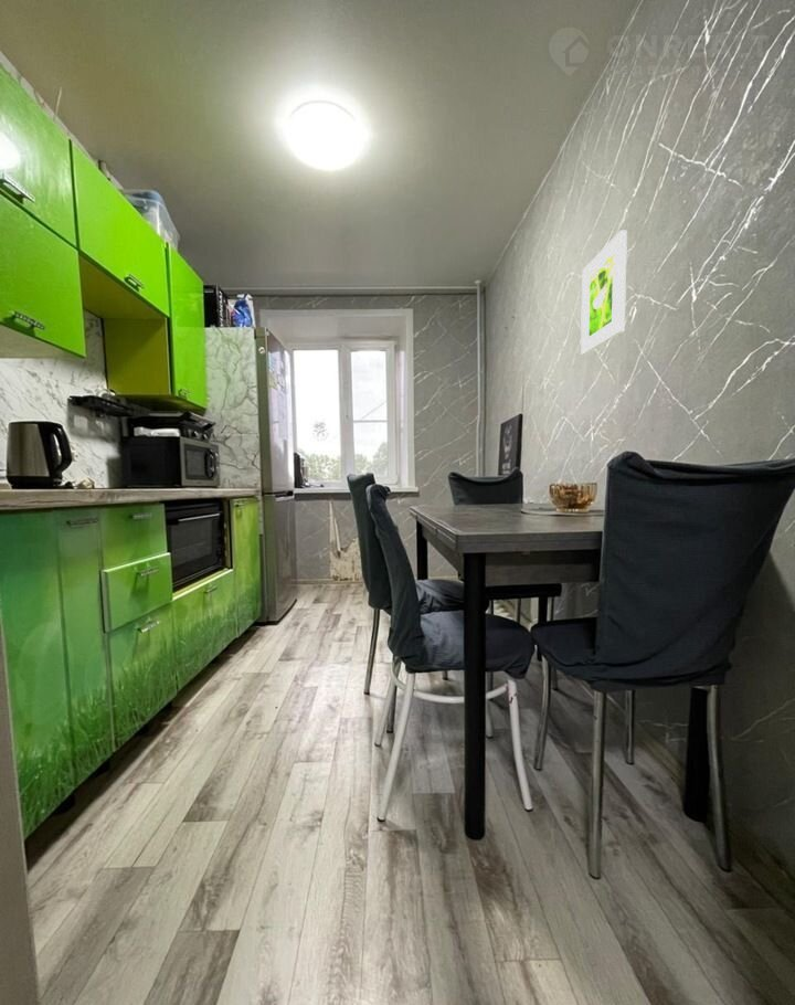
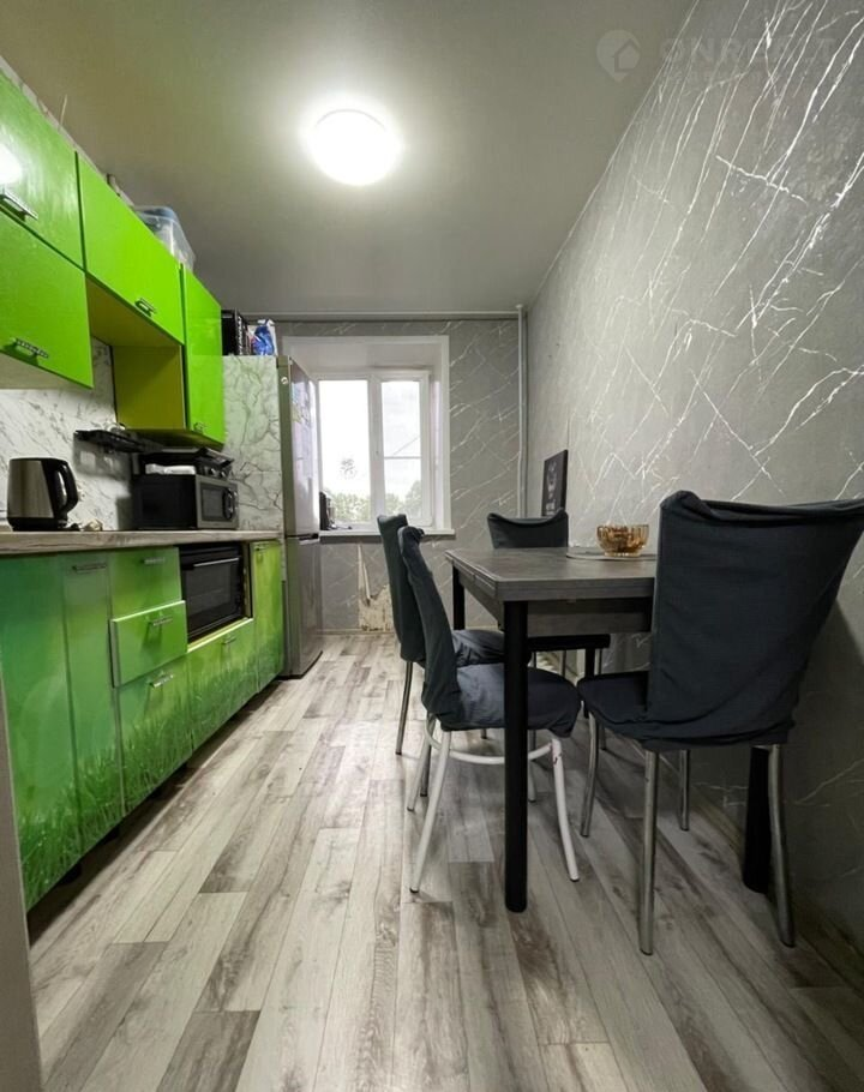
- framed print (601, 298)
